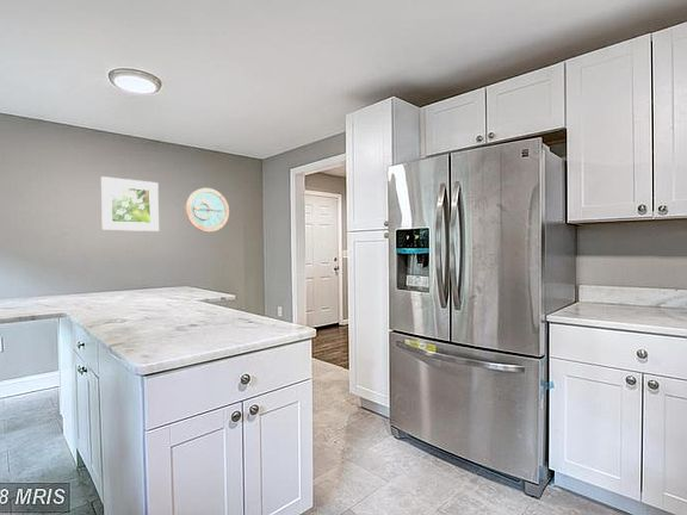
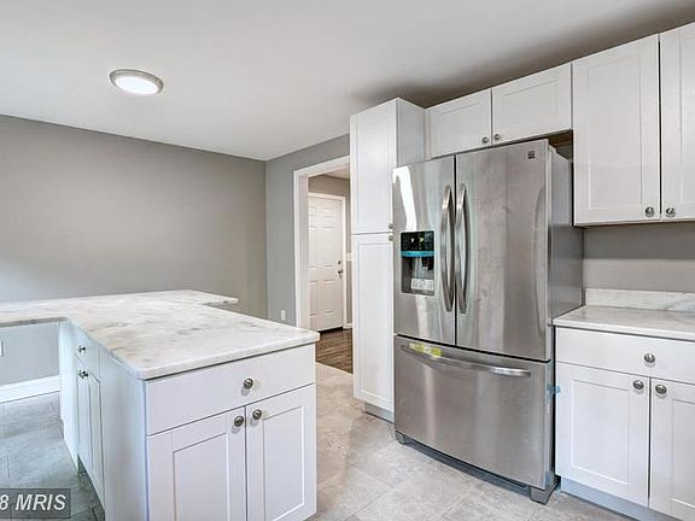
- wall clock (208, 210)
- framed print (131, 205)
